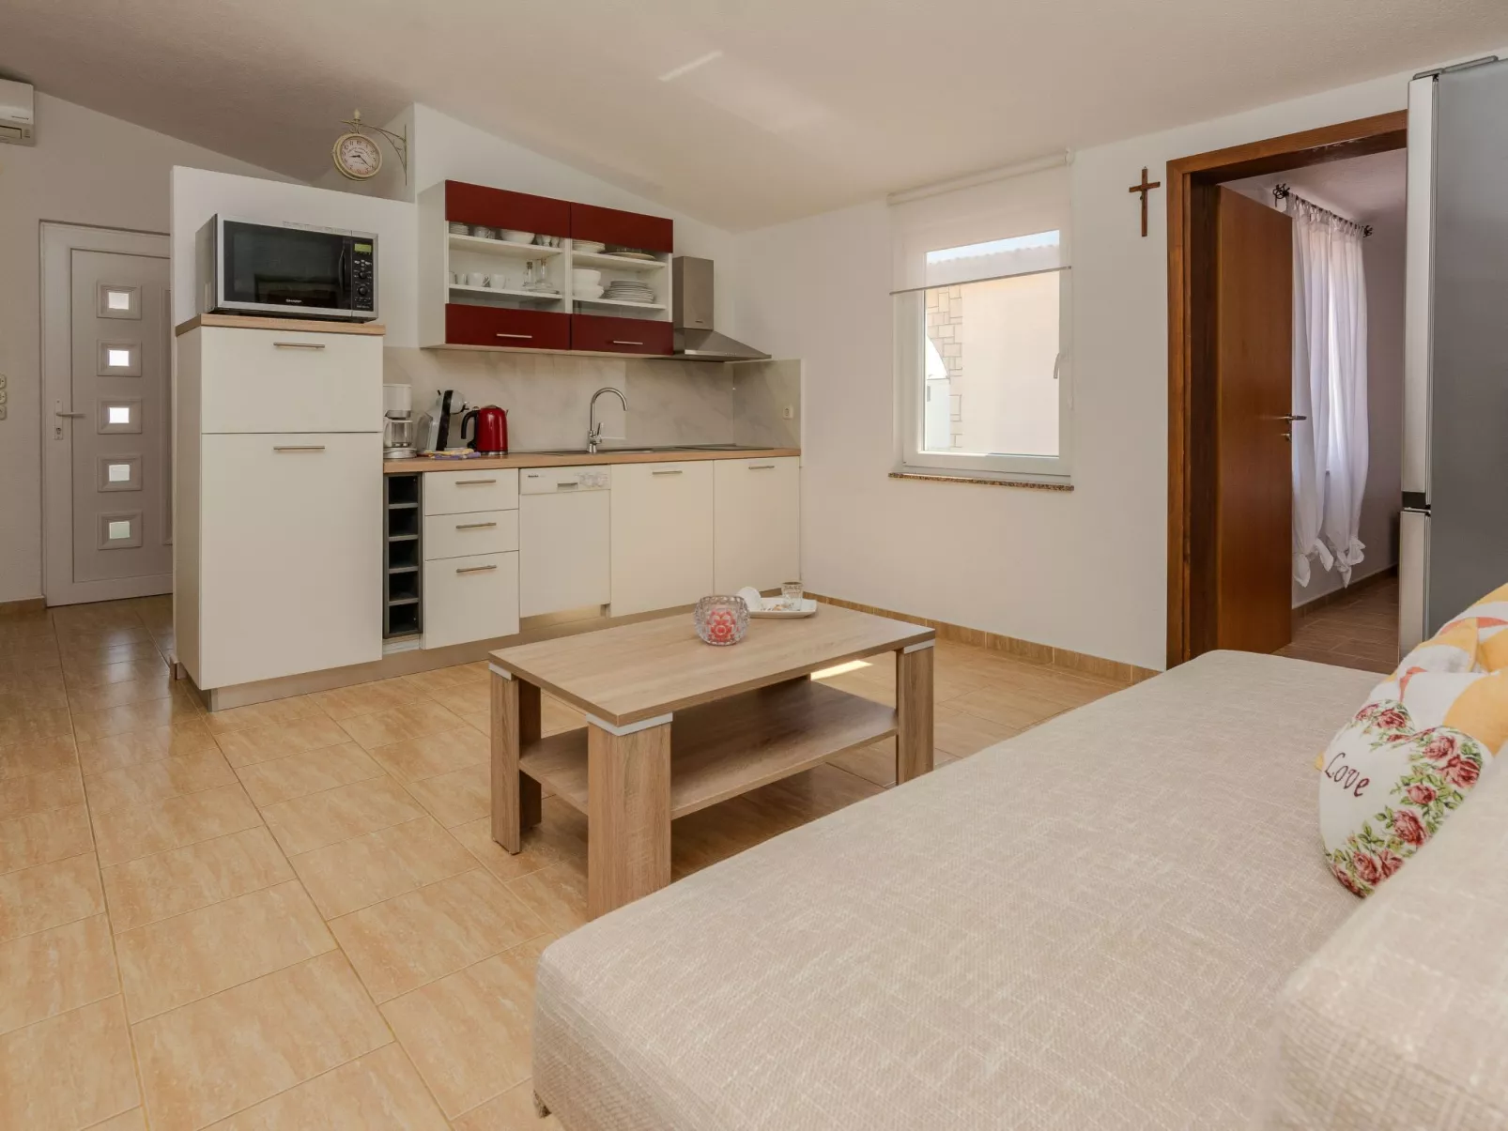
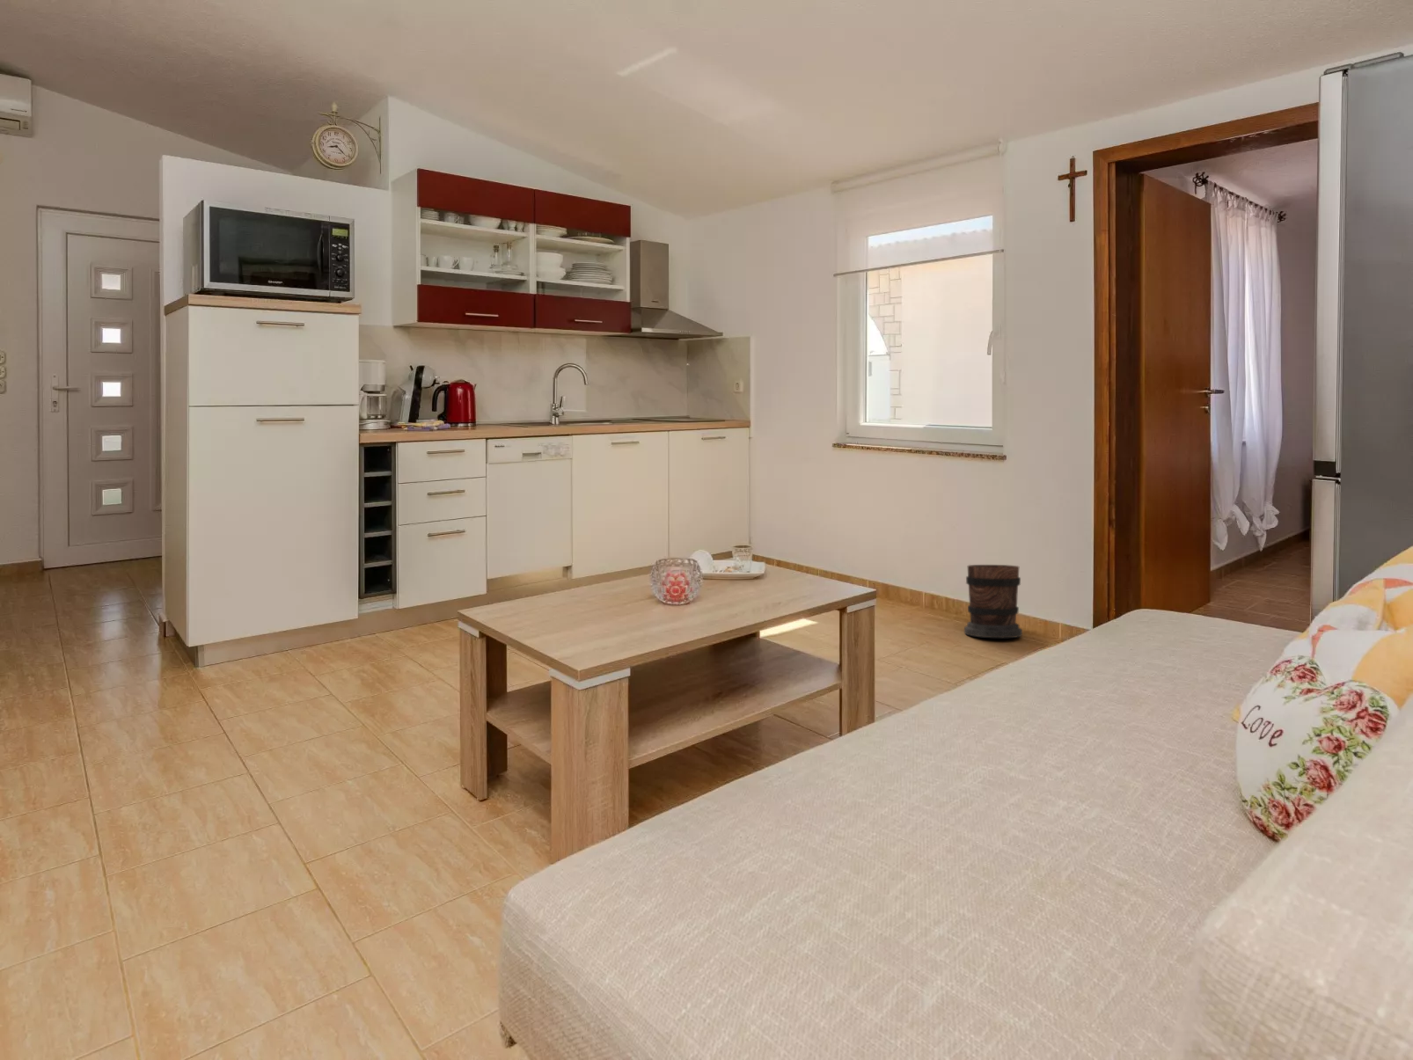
+ wooden barrel (995, 599)
